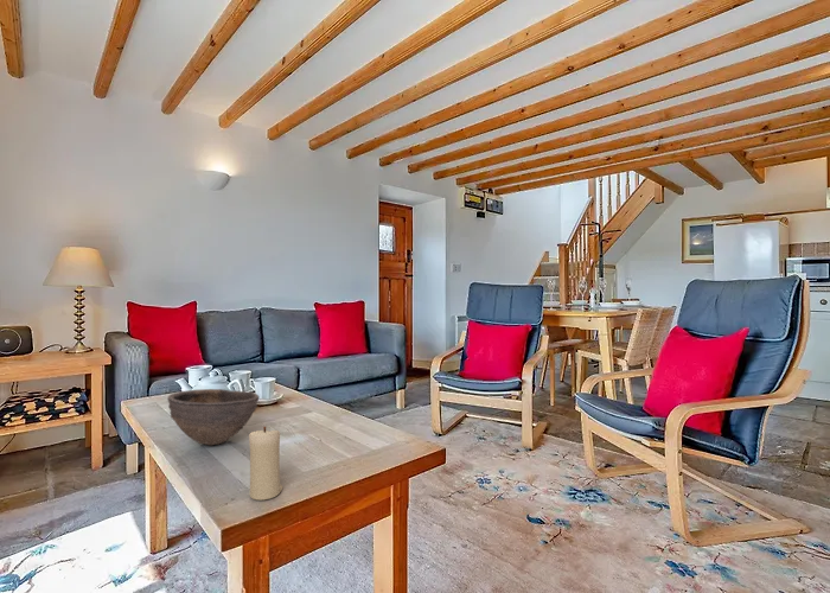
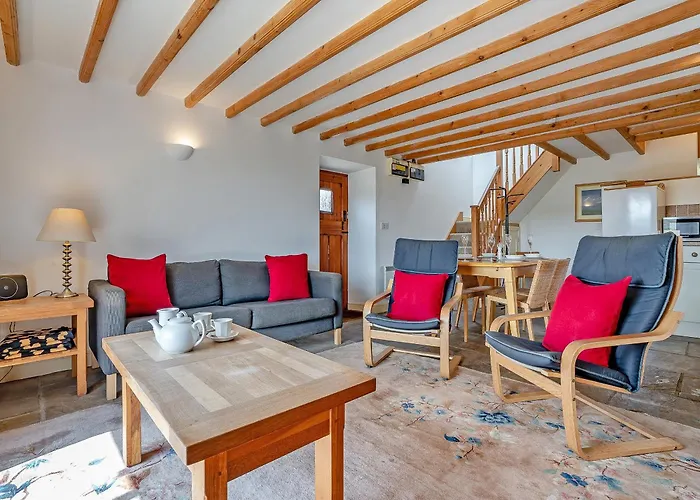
- bowl (215, 416)
- candle (266, 459)
